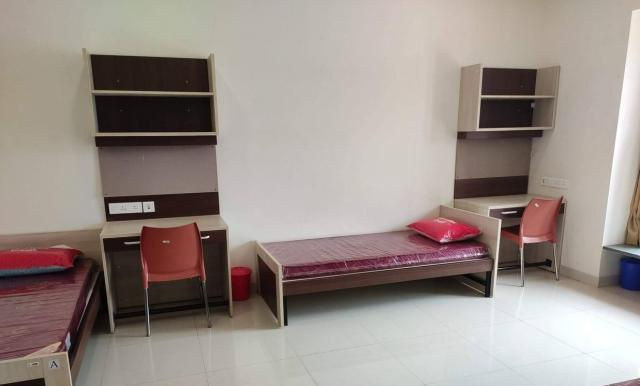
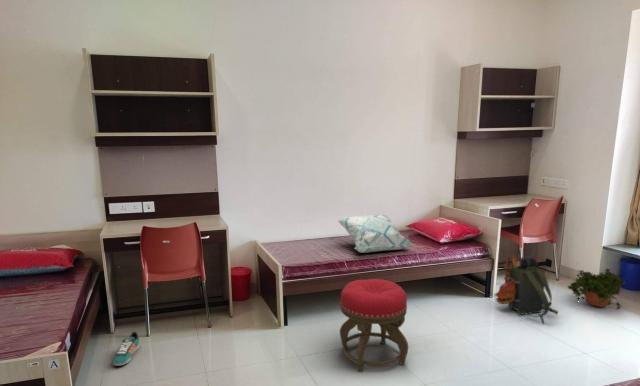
+ stool (373, 321)
+ sneaker (125, 347)
+ potted plant (596, 288)
+ backpack (523, 283)
+ decorative pillow (372, 232)
